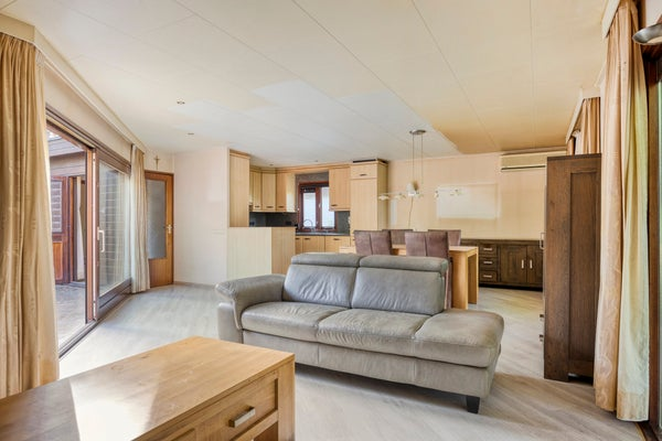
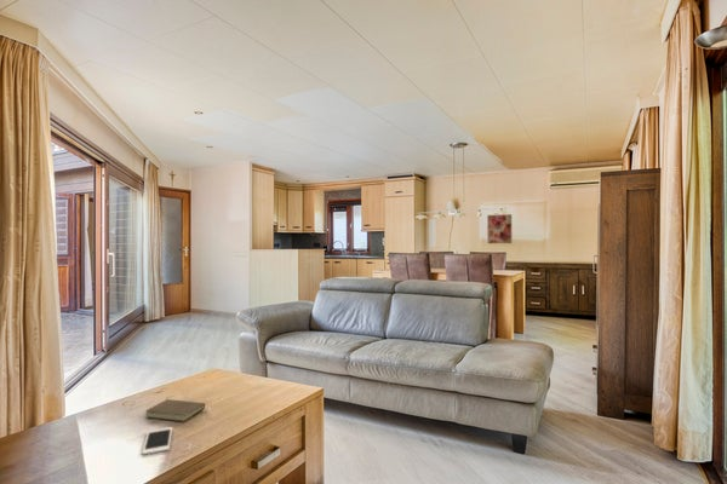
+ cell phone (158, 439)
+ wall art (499, 229)
+ book (178, 407)
